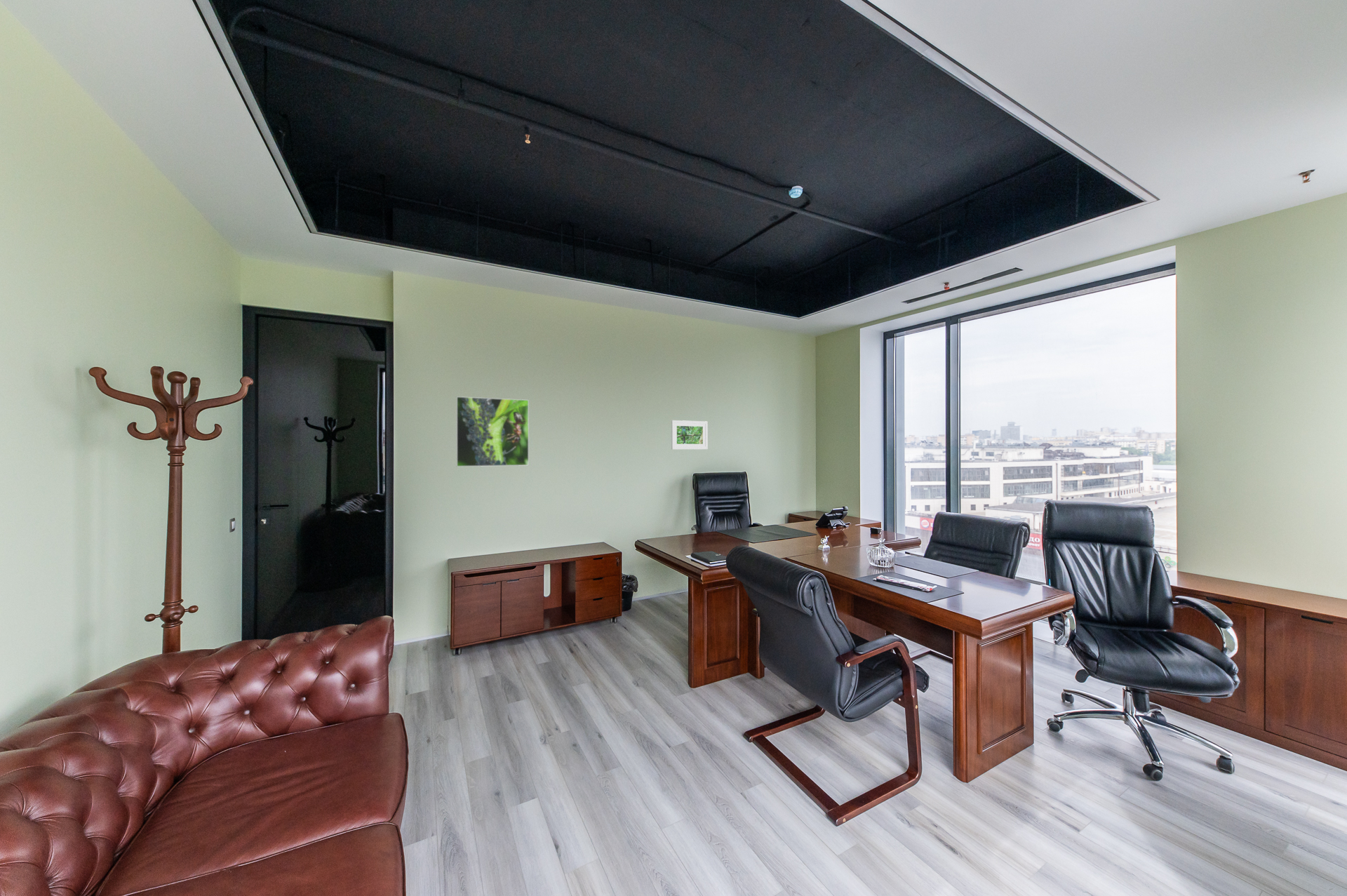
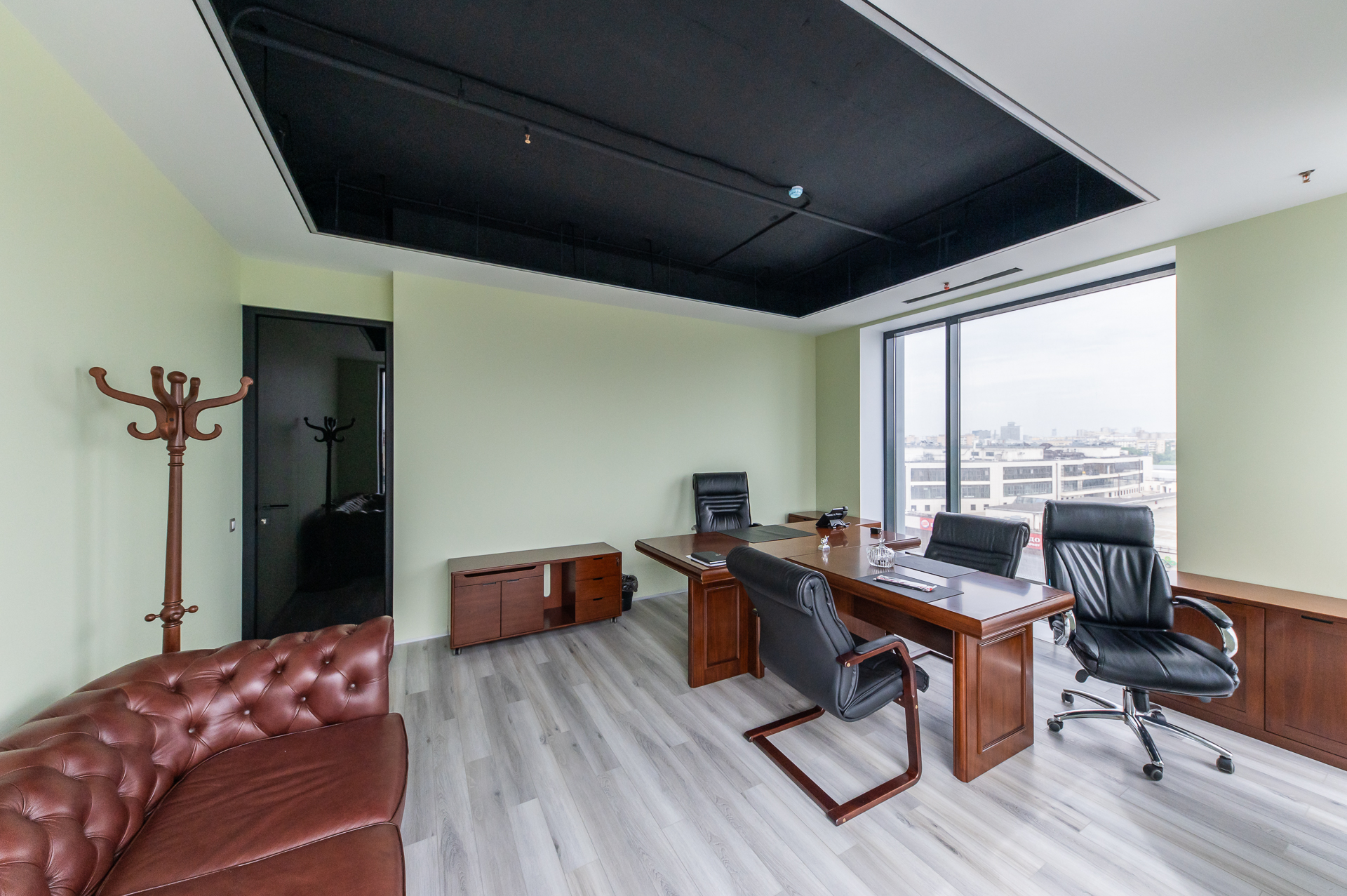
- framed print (690, 435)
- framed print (493, 432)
